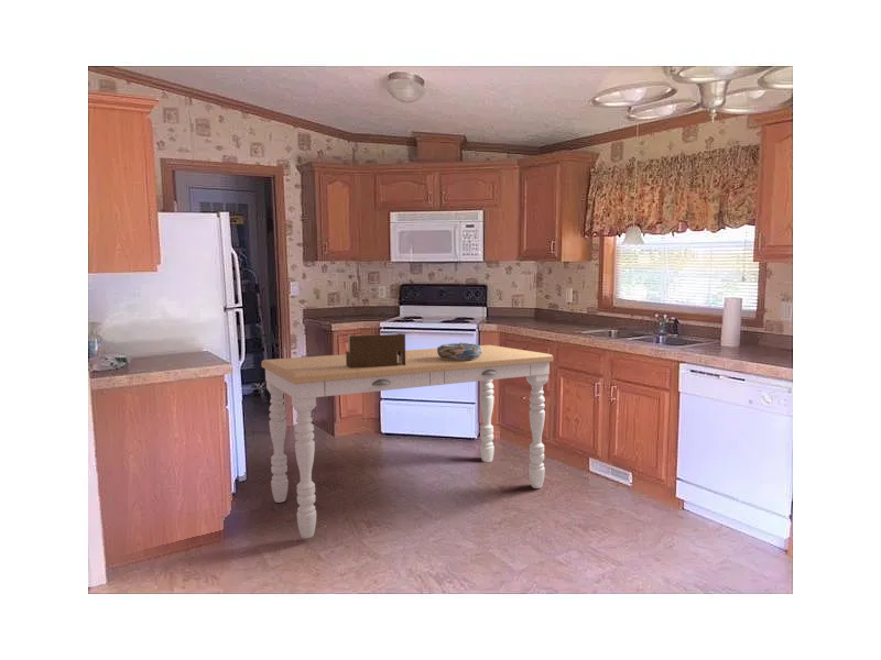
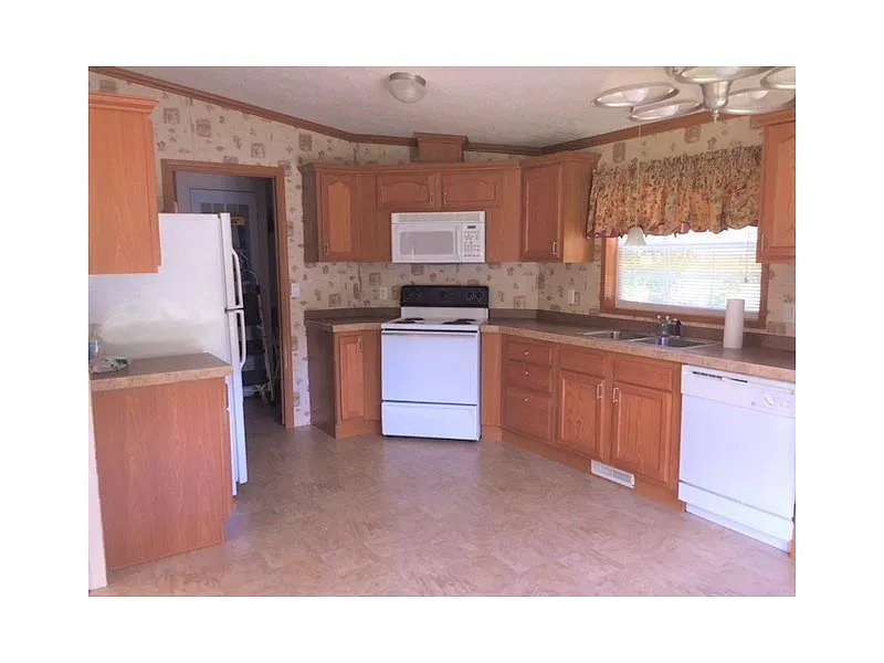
- decorative bowl (459, 351)
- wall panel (376, 349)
- dining table (411, 387)
